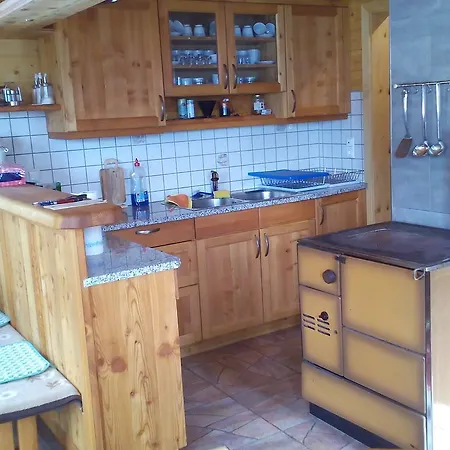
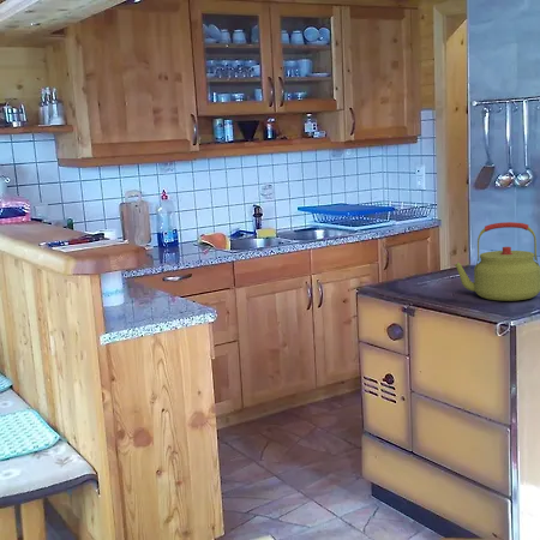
+ kettle (497, 259)
